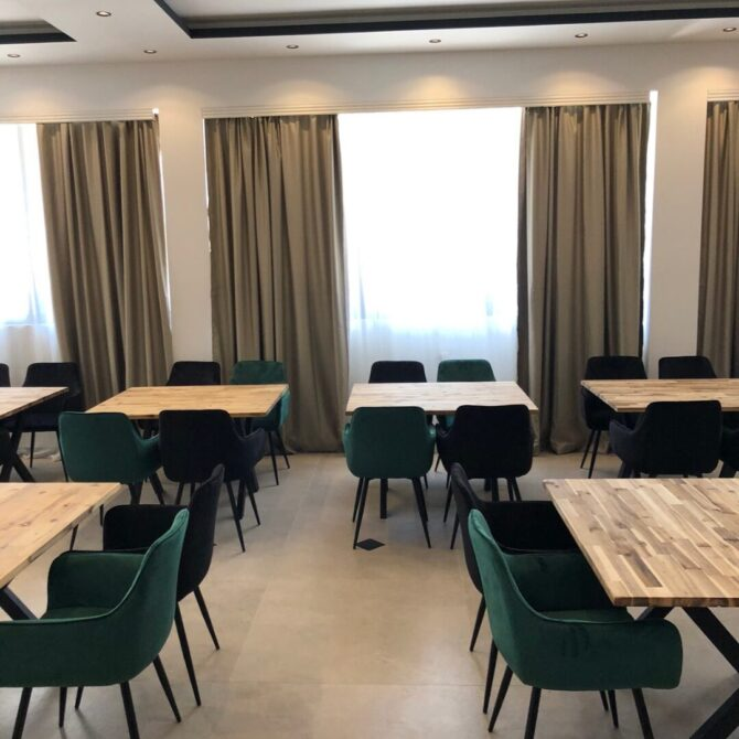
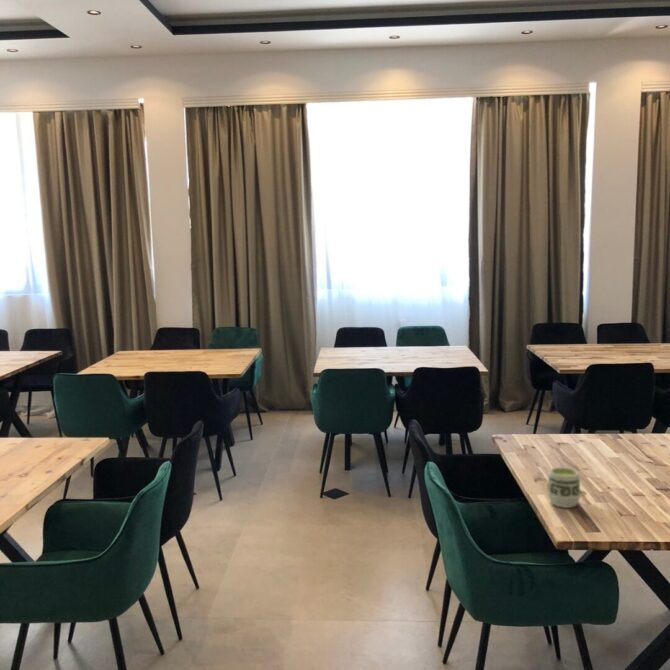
+ cup (563, 487)
